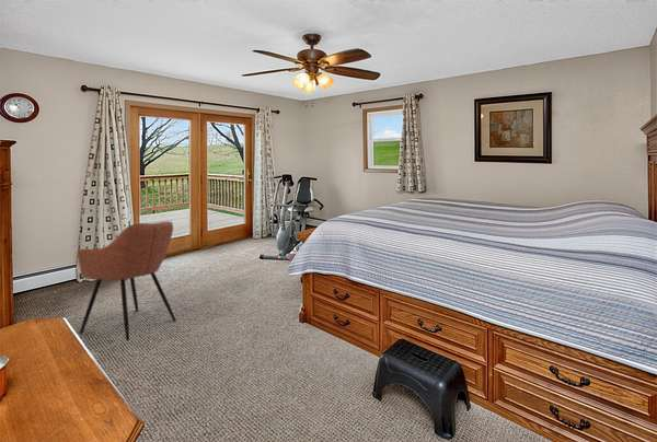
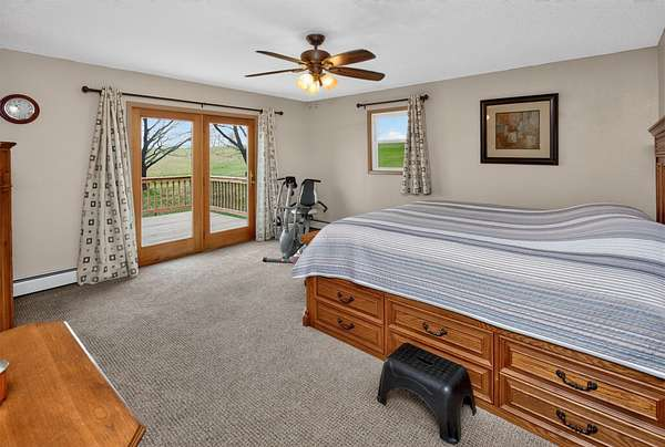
- armchair (130, 275)
